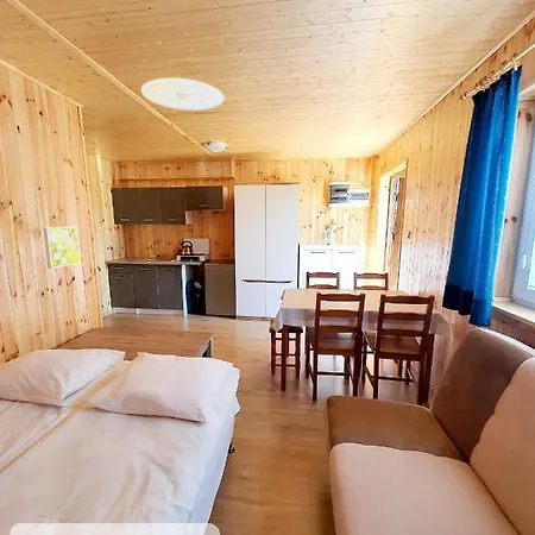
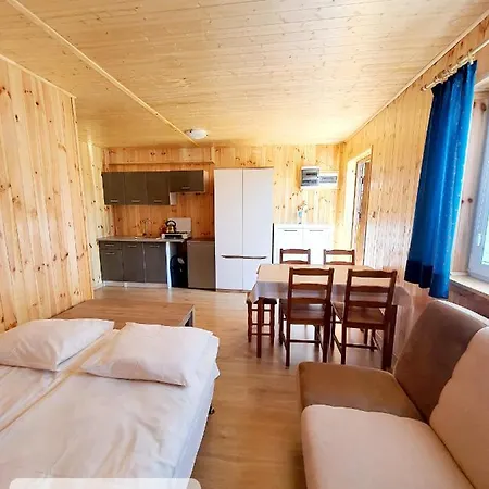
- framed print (63, 246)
- ceiling light (183, 92)
